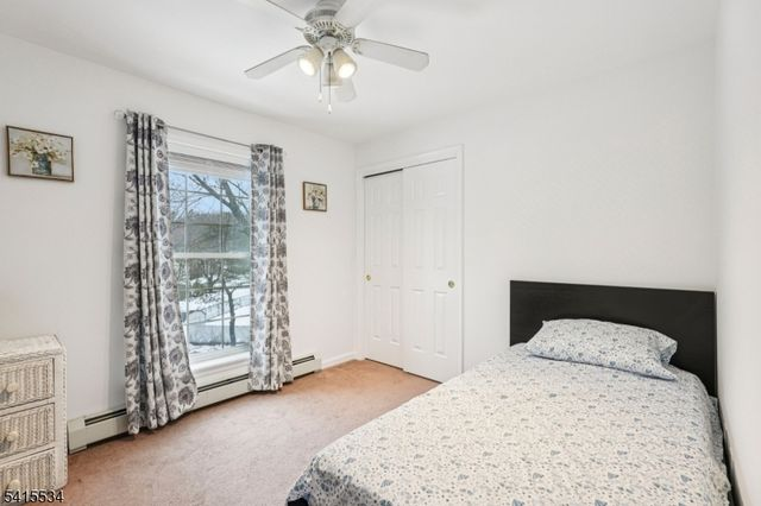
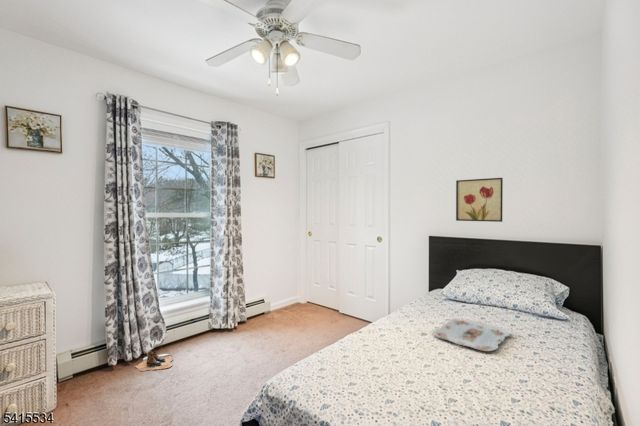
+ wall art (478, 200)
+ serving tray (471, 333)
+ boots (156, 357)
